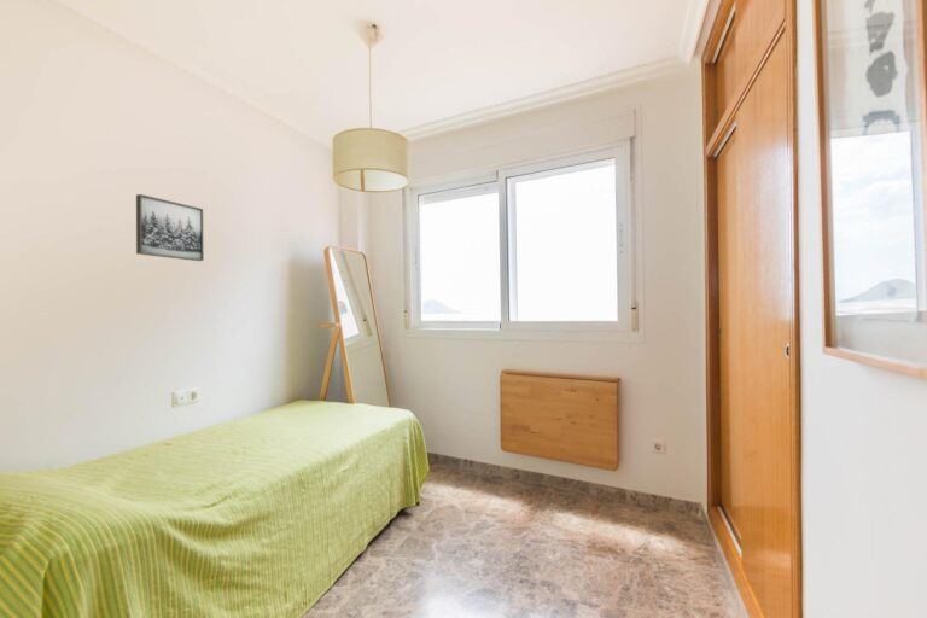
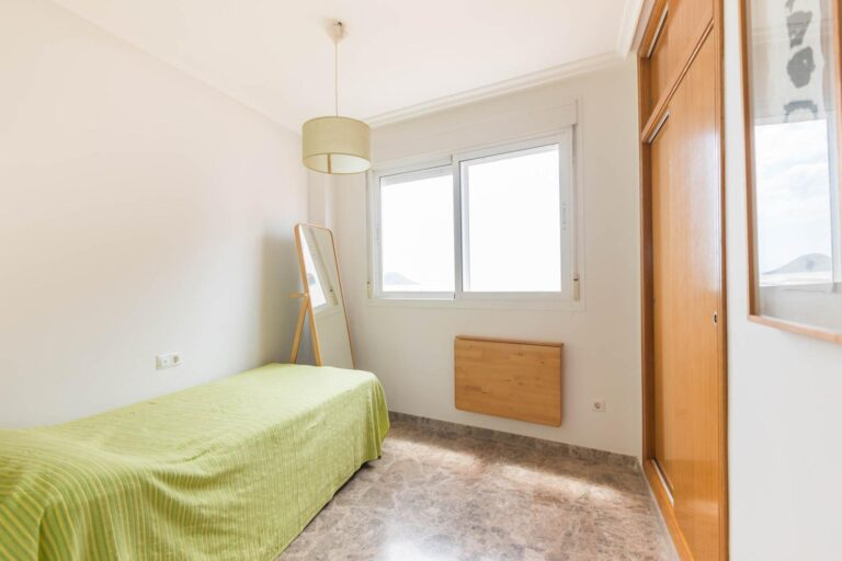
- wall art (171, 229)
